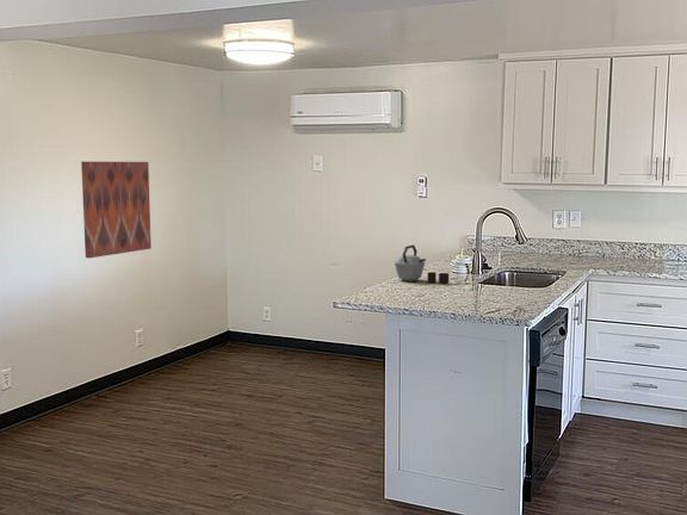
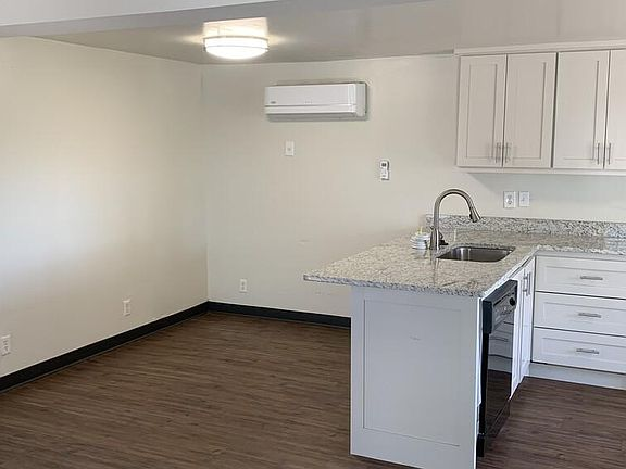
- kettle (422, 263)
- wall art (118, 207)
